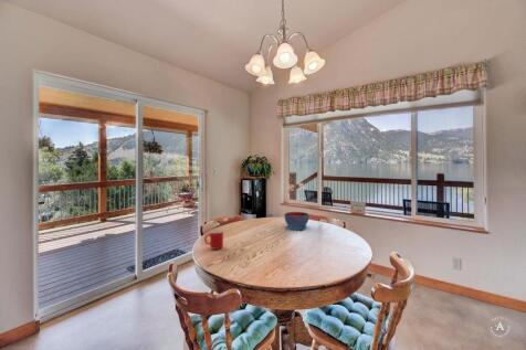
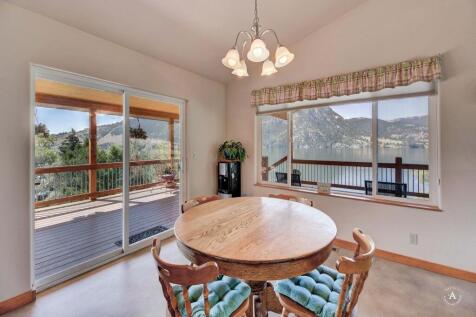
- bowl (296, 220)
- cup (213, 240)
